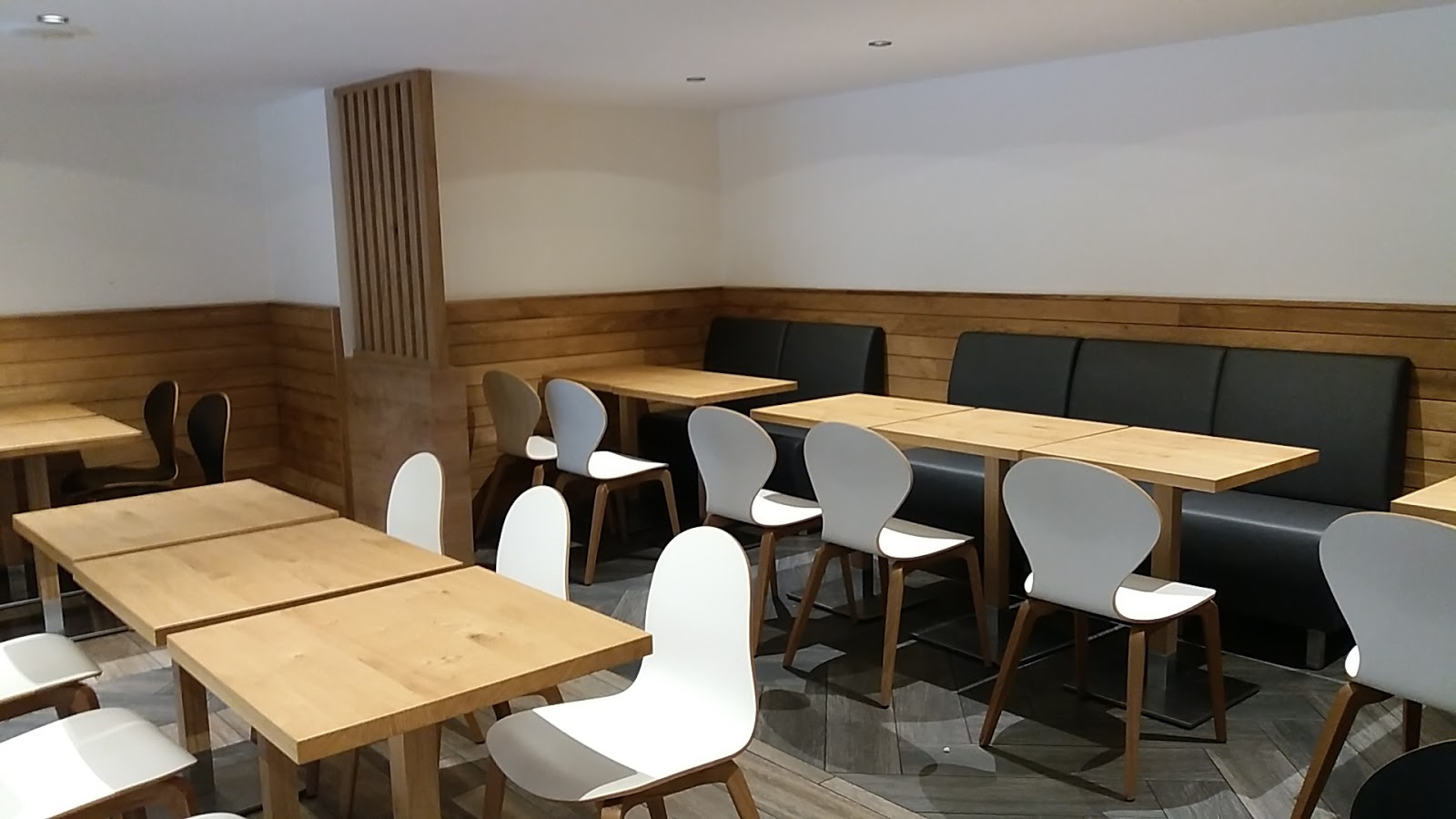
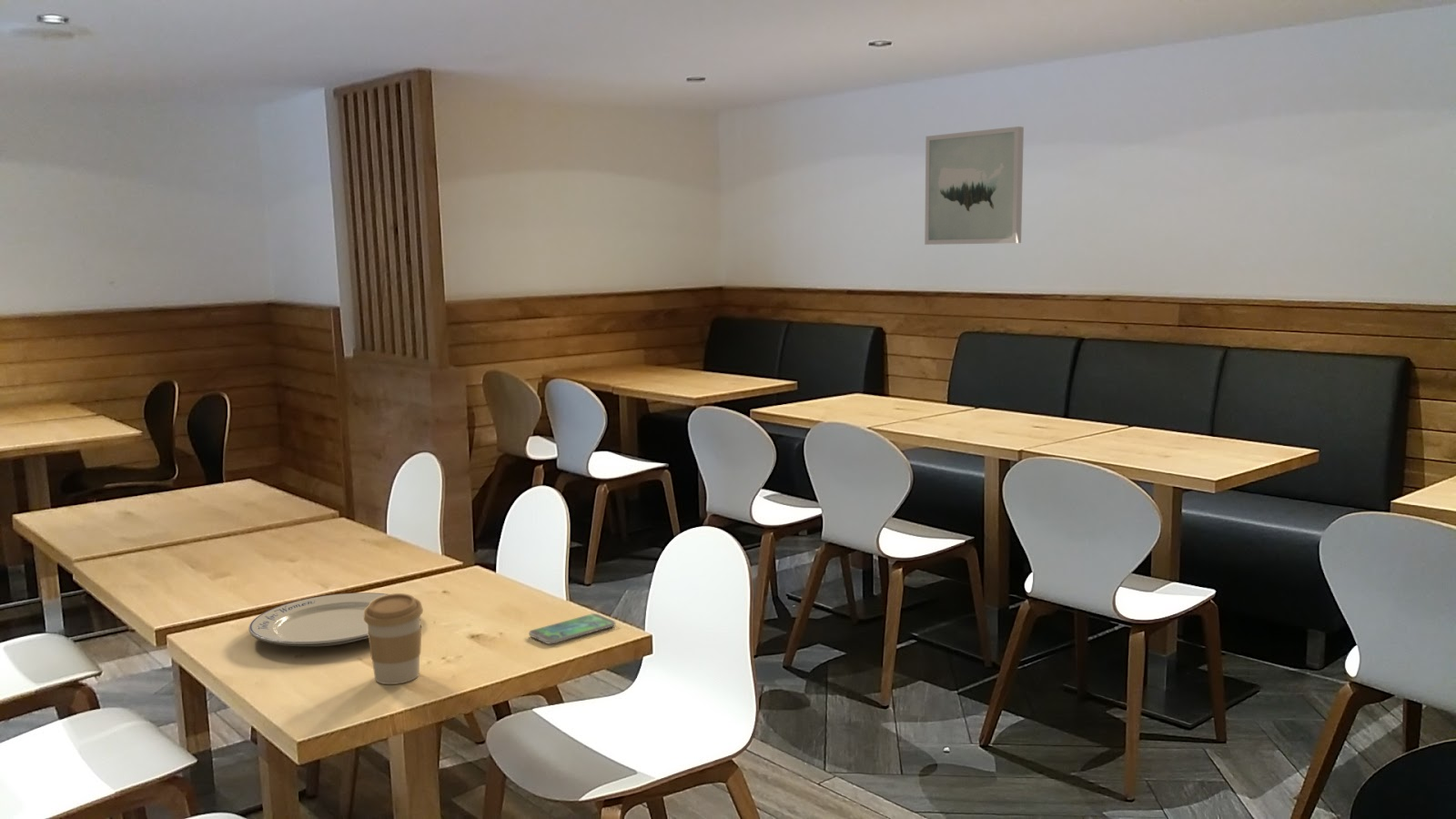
+ wall art (972, 187)
+ coffee cup (394, 638)
+ chinaware (334, 622)
+ smartphone (572, 628)
